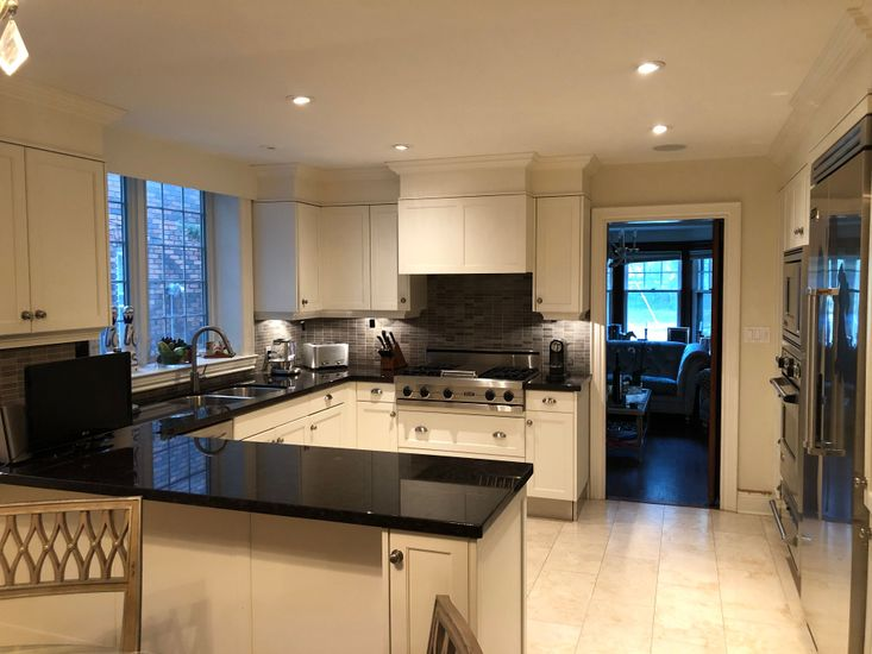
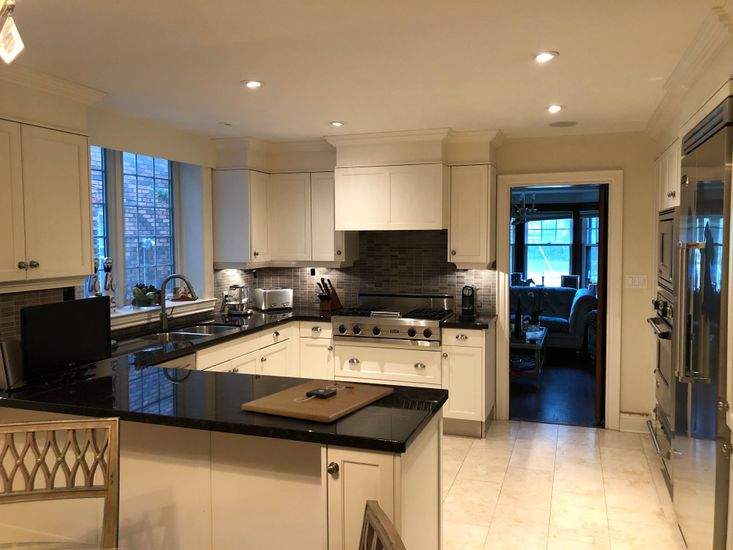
+ cutting board (321, 395)
